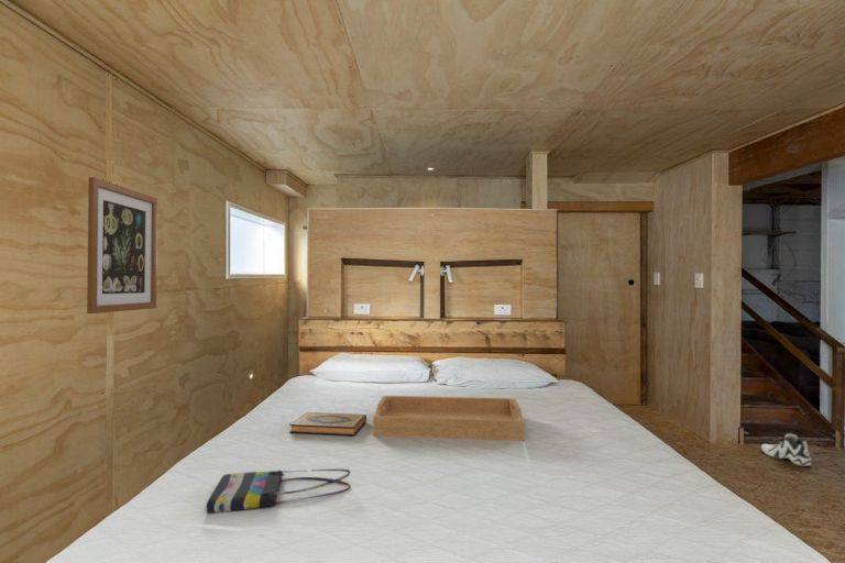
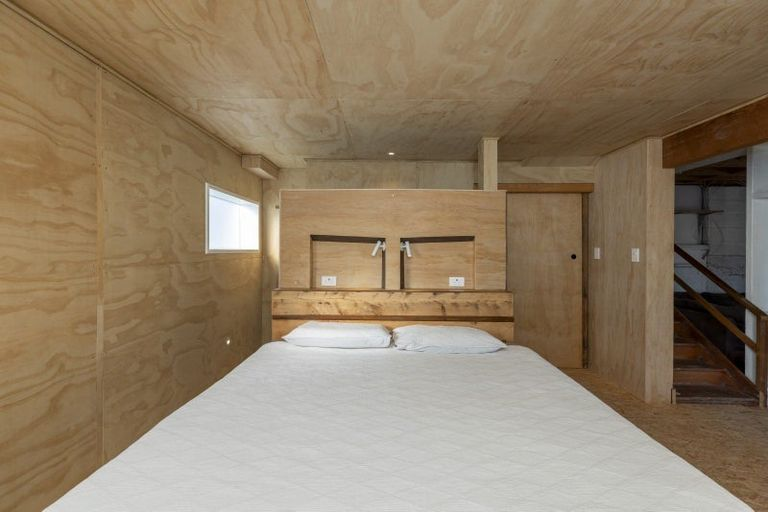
- serving tray (448, 412)
- tote bag (282, 481)
- wall art (125, 250)
- hardback book (329, 422)
- sneaker (784, 444)
